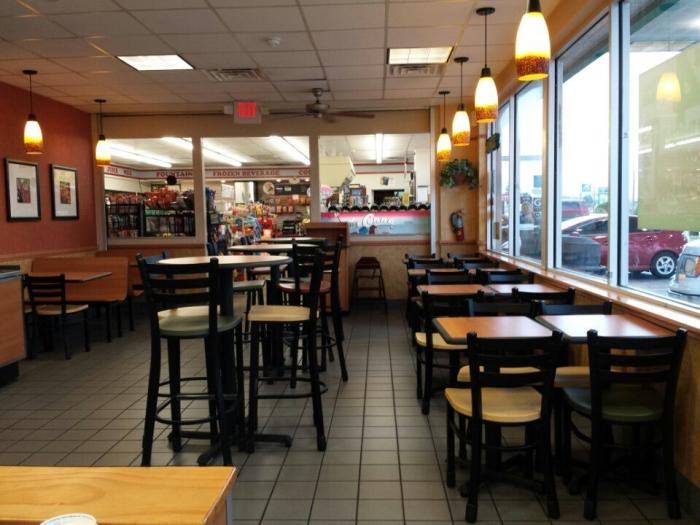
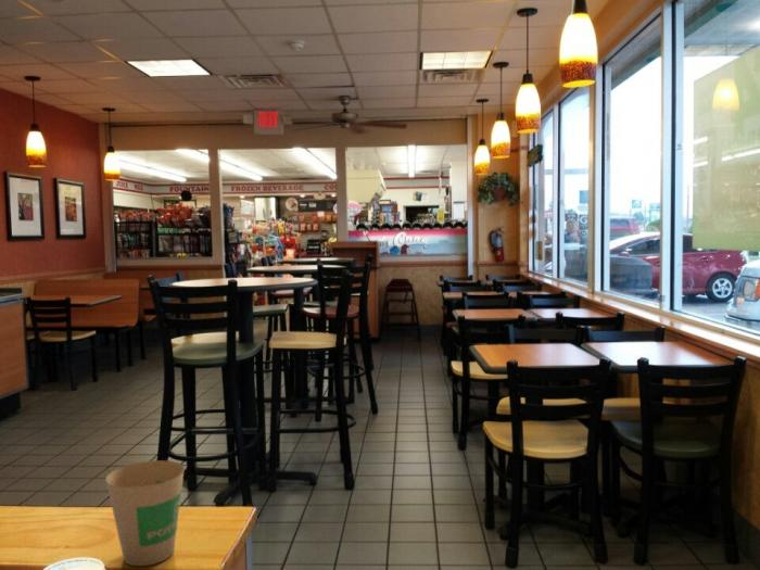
+ paper cup (147, 514)
